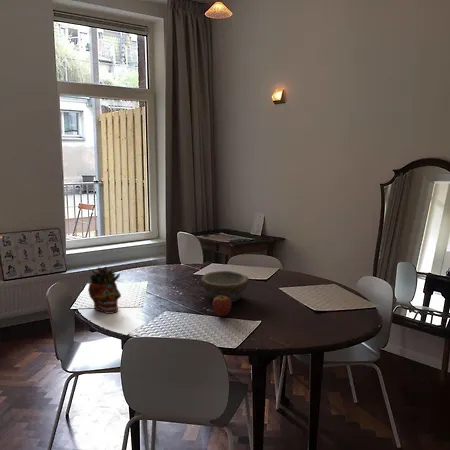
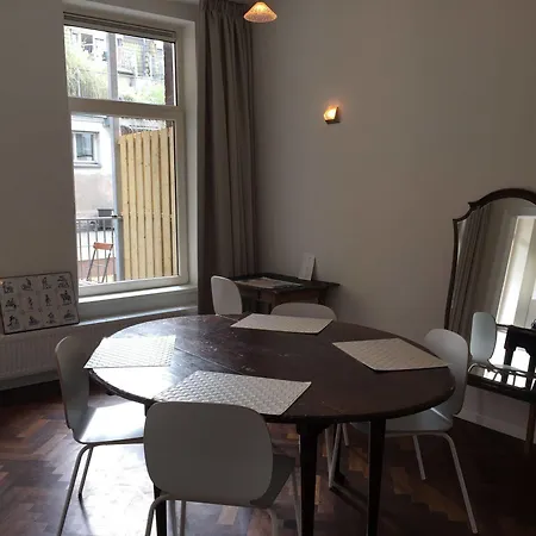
- succulent planter (106, 287)
- bowl (224, 287)
- fruit (221, 304)
